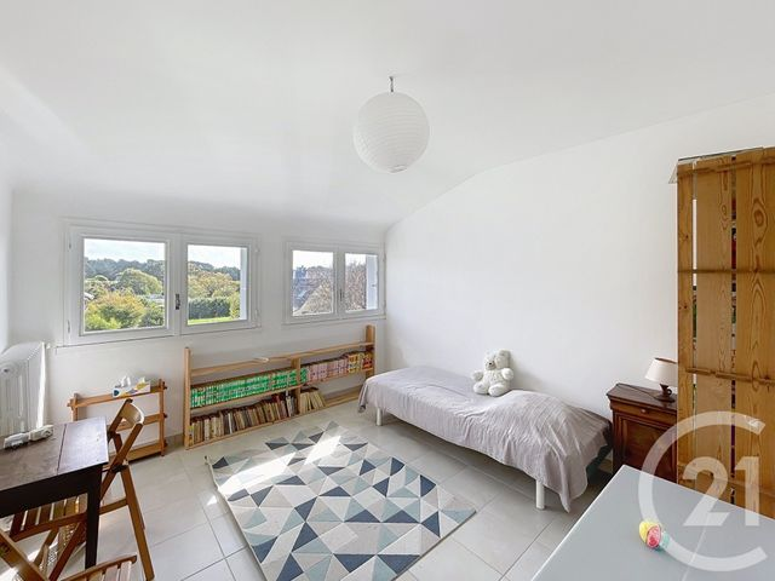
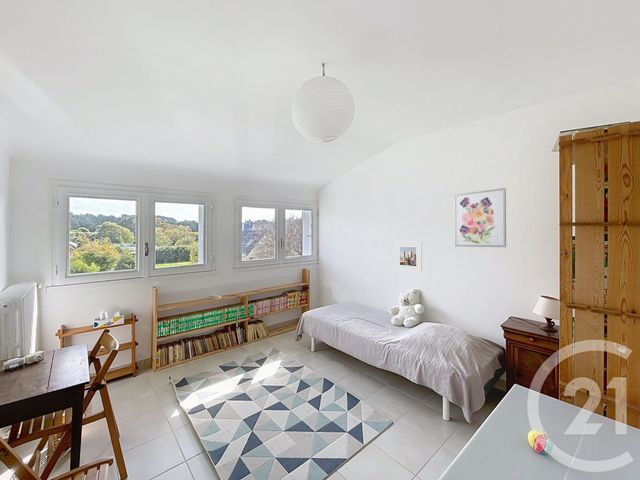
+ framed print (408, 256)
+ wall art (478, 219)
